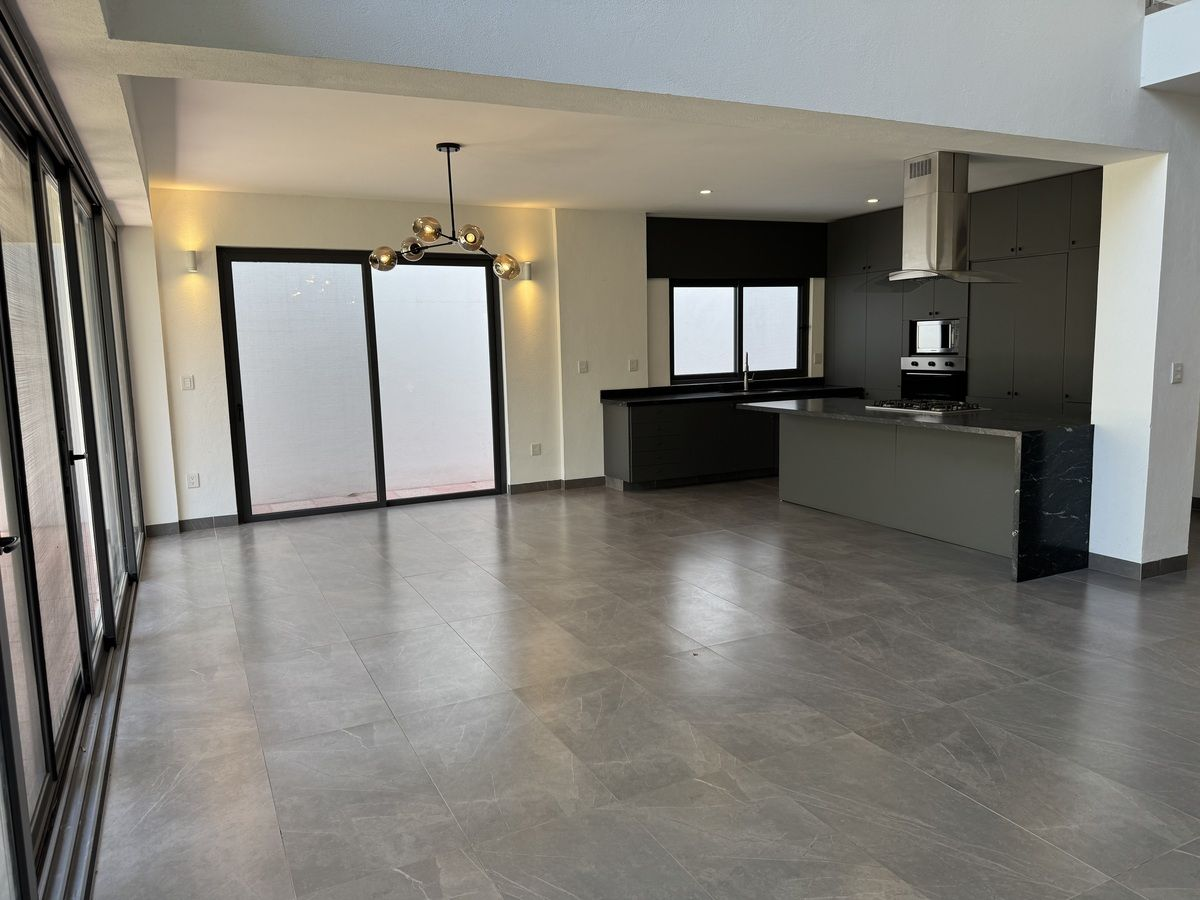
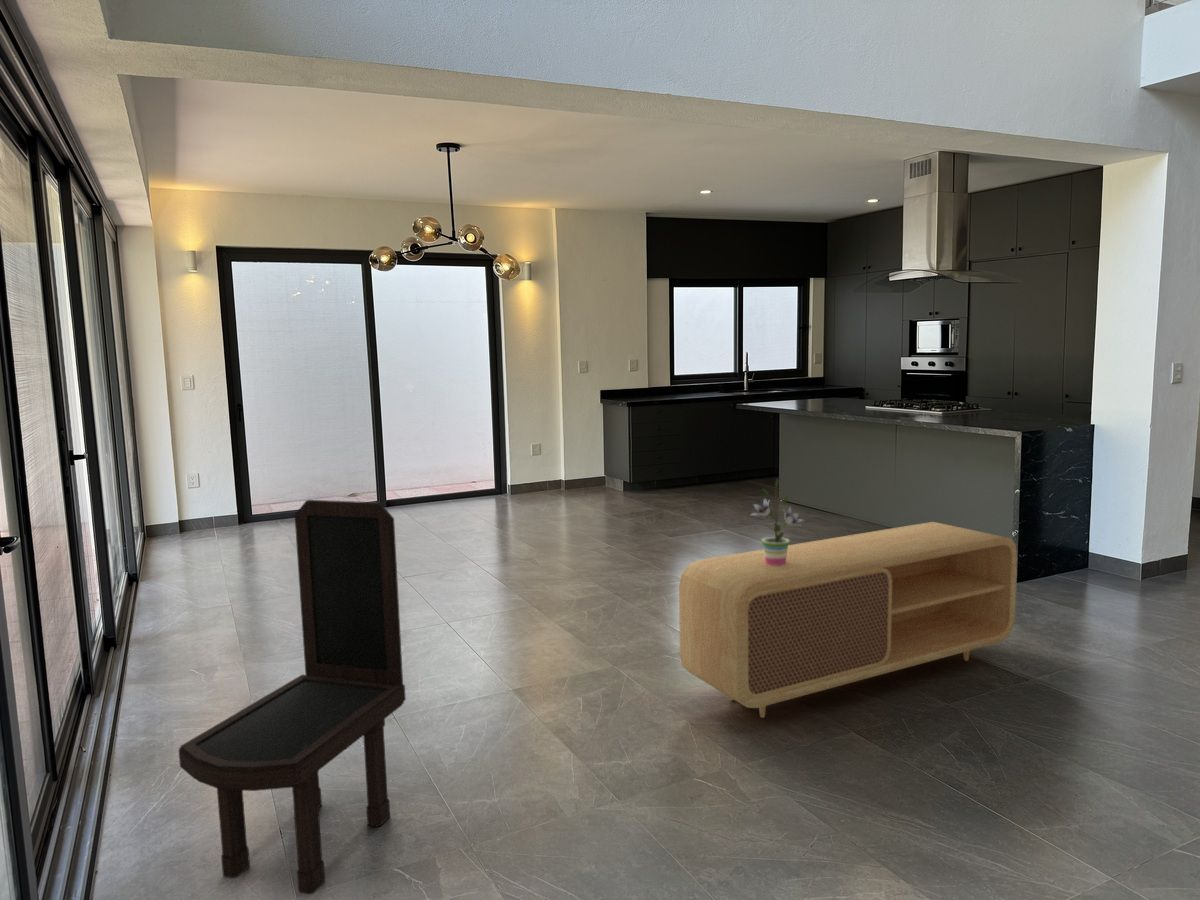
+ dining chair (298, 685)
+ potted plant (776, 522)
+ tv stand (856, 614)
